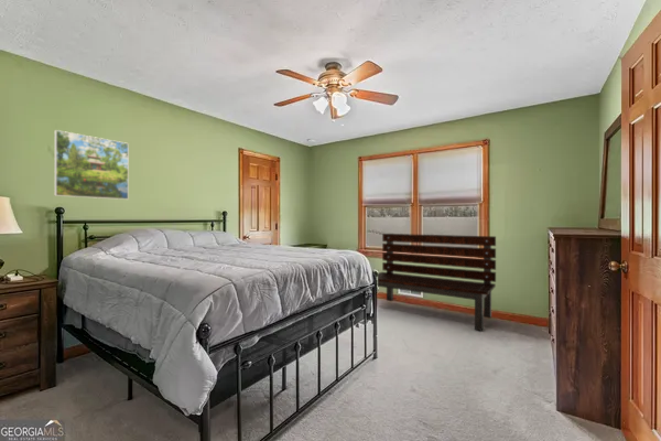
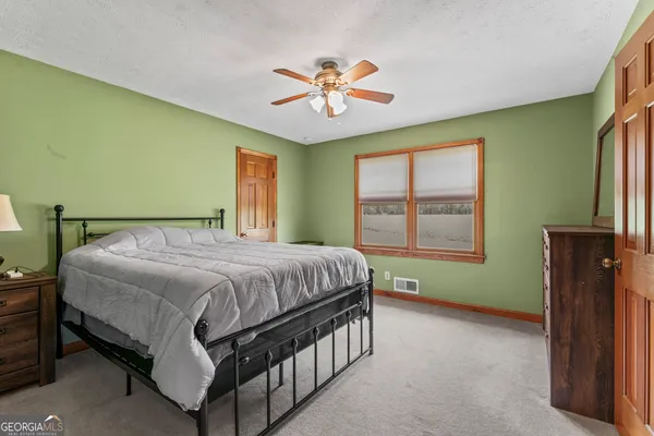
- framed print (94, 166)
- bench (427, 273)
